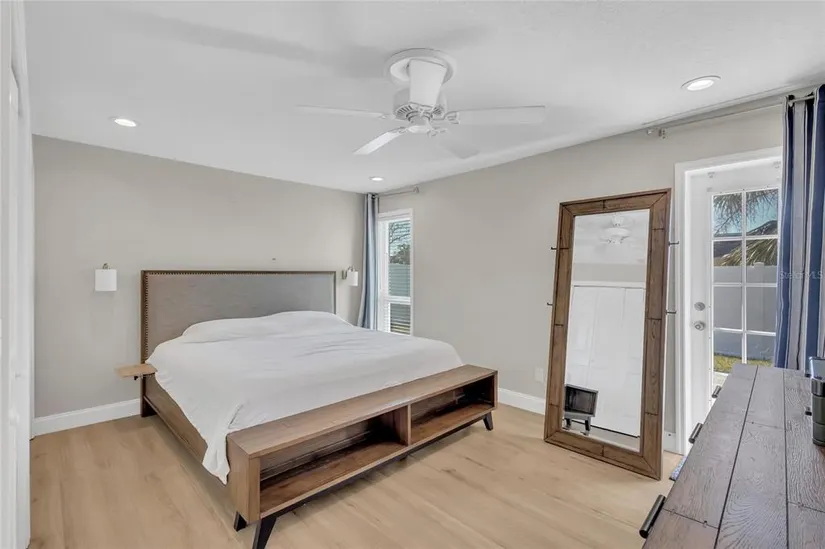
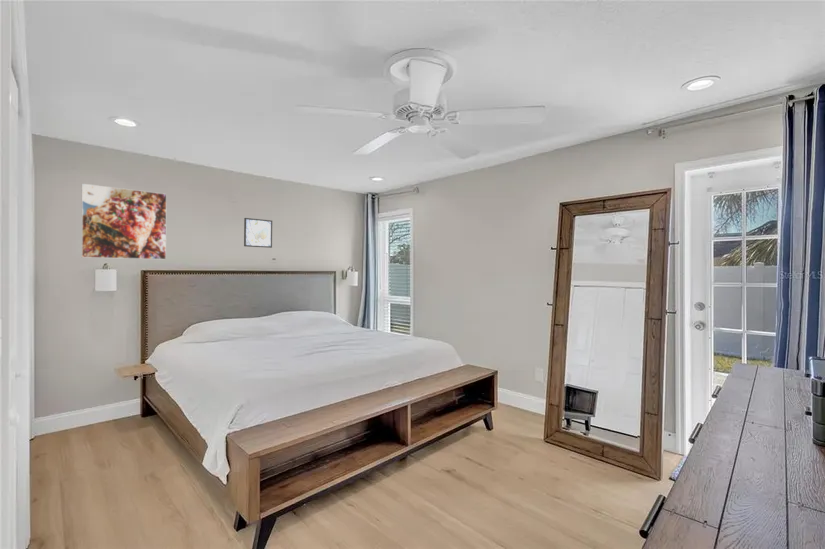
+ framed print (258, 233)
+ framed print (126, 223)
